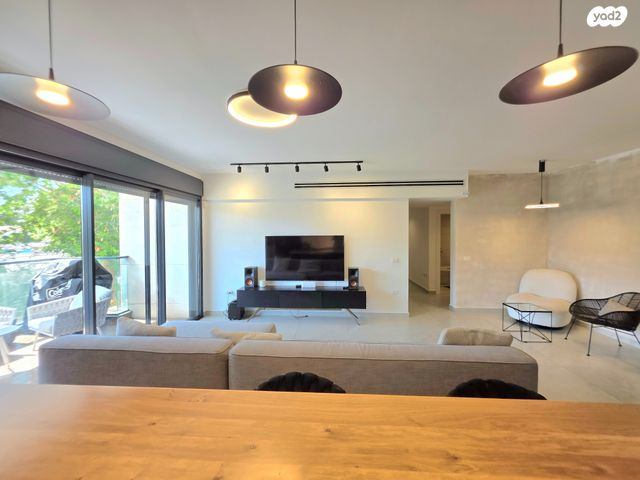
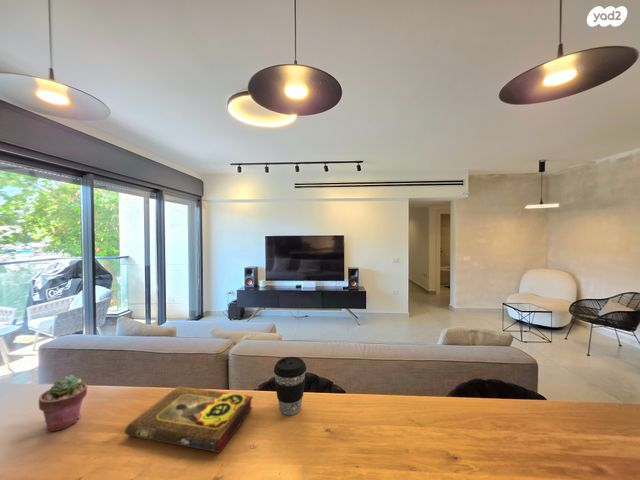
+ potted succulent (64, 400)
+ book (194, 415)
+ coffee cup (290, 385)
